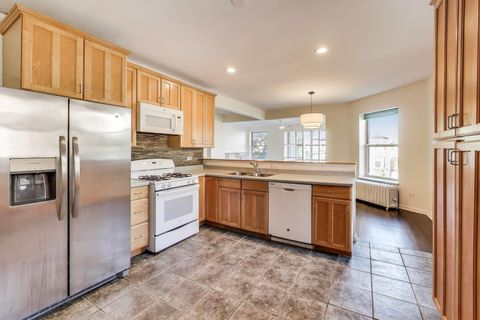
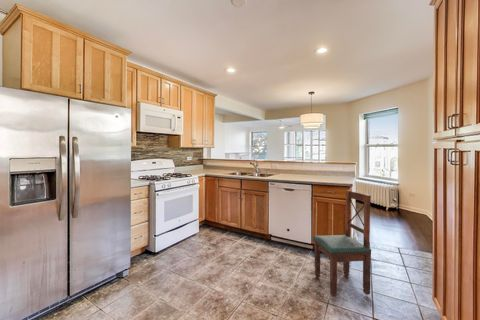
+ dining chair (340, 239)
